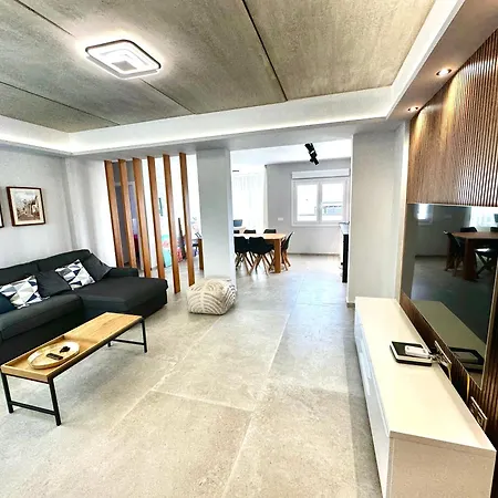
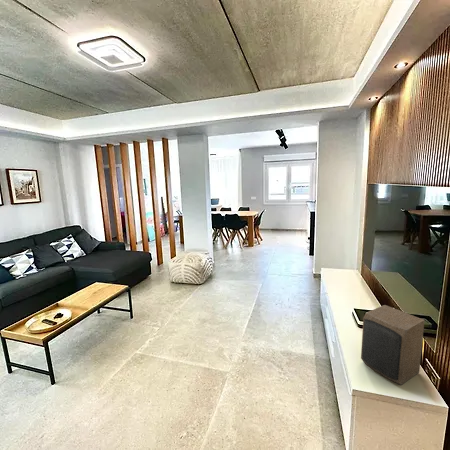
+ speaker (390, 342)
